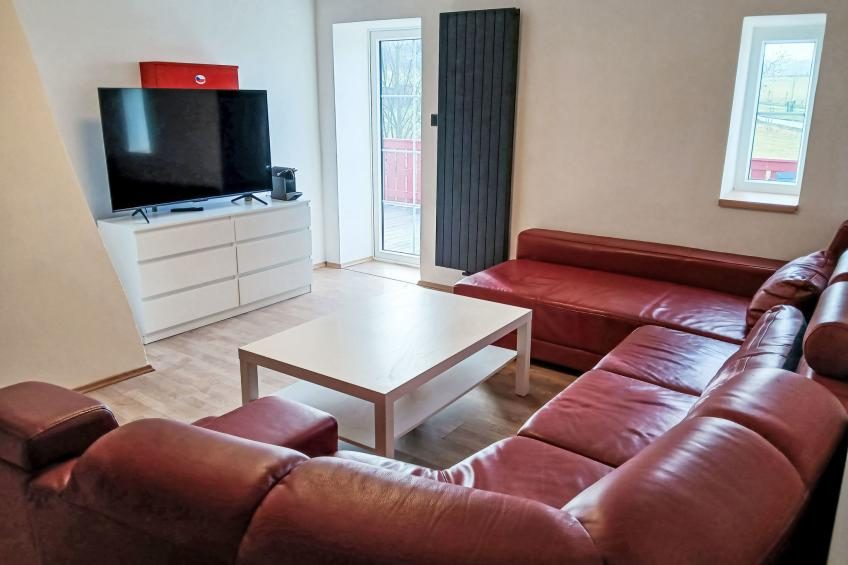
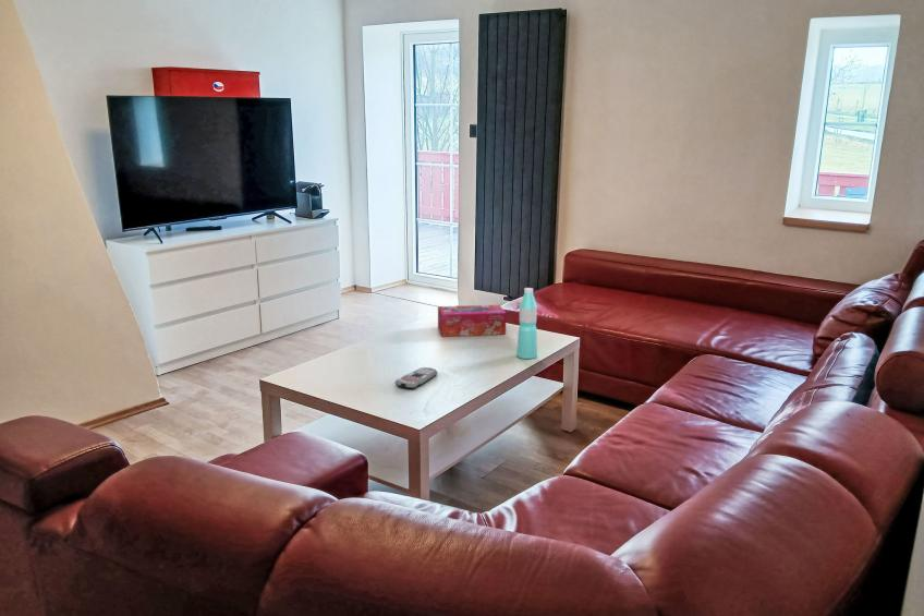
+ tissue box (471, 319)
+ remote control (417, 377)
+ water bottle (527, 322)
